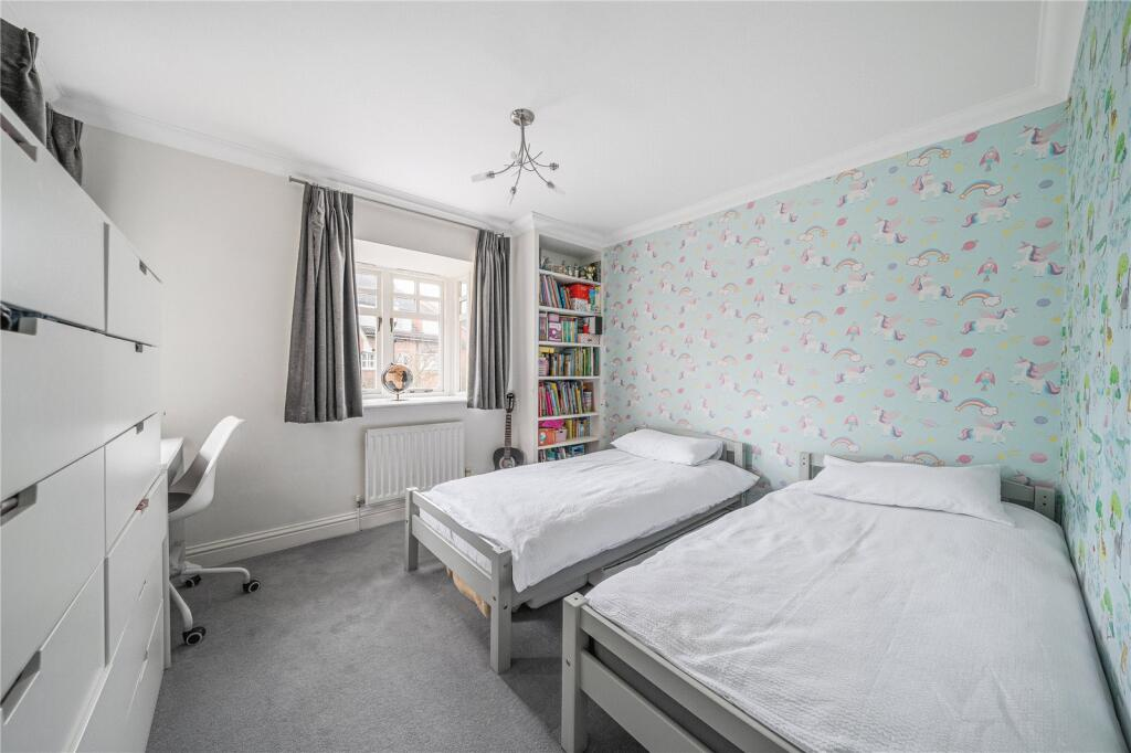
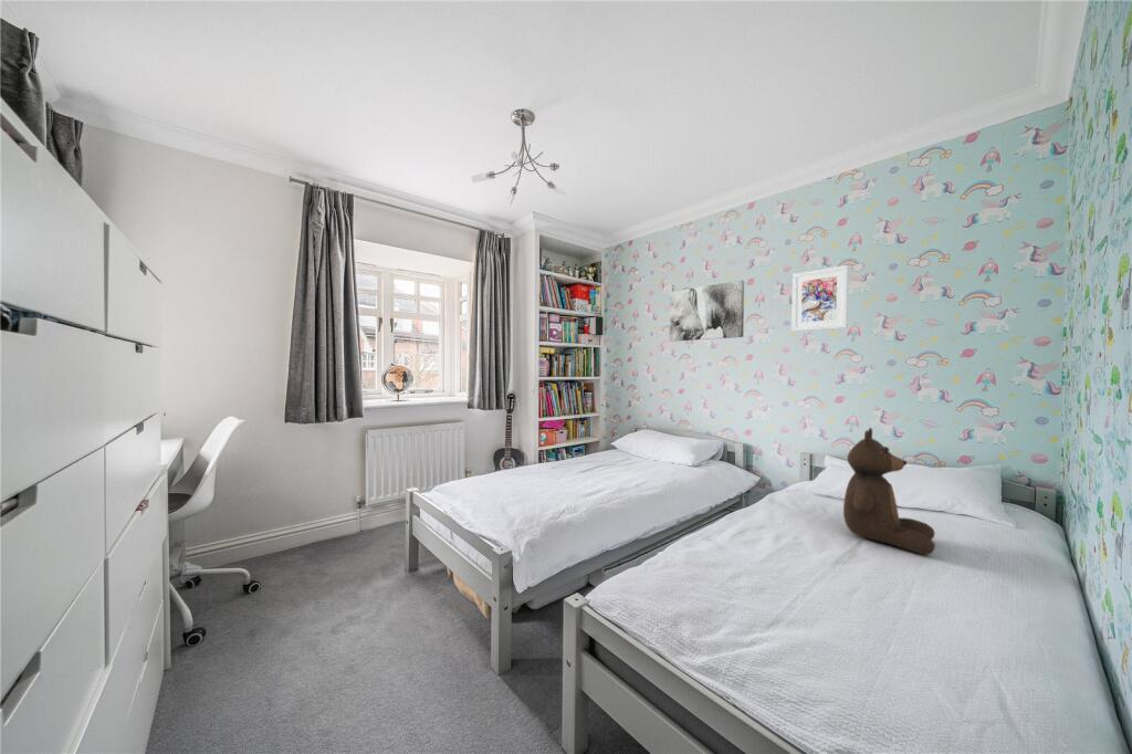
+ teddy bear (888, 485)
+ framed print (818, 300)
+ wall art (704, 313)
